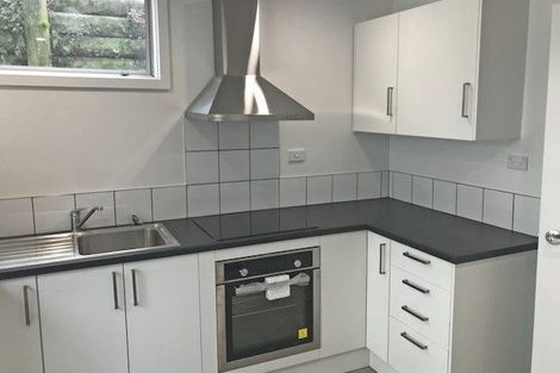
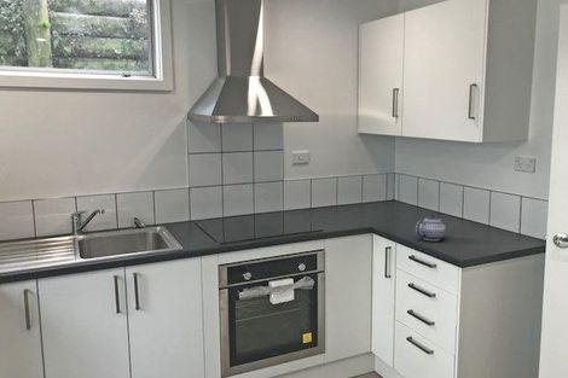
+ teapot (431, 227)
